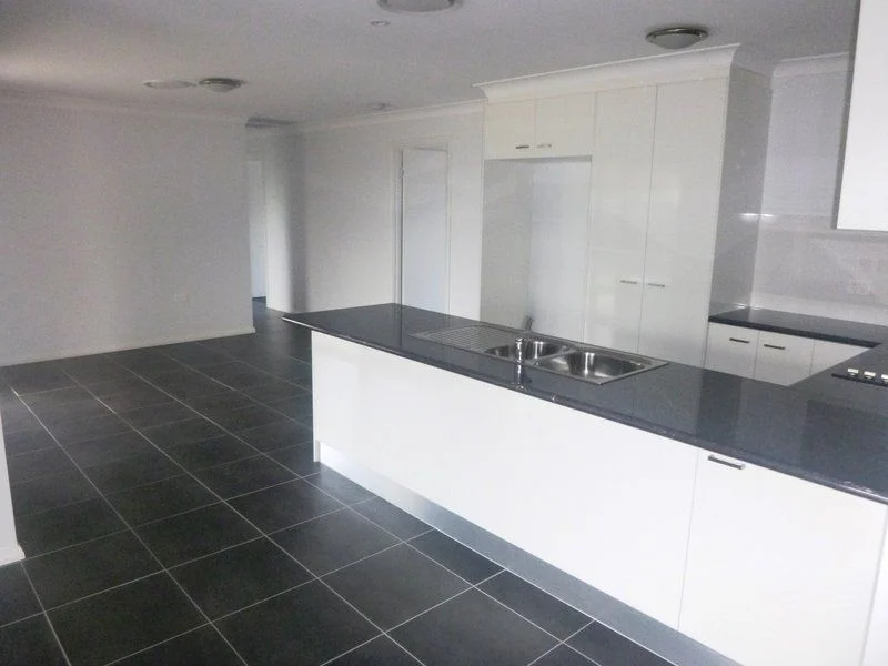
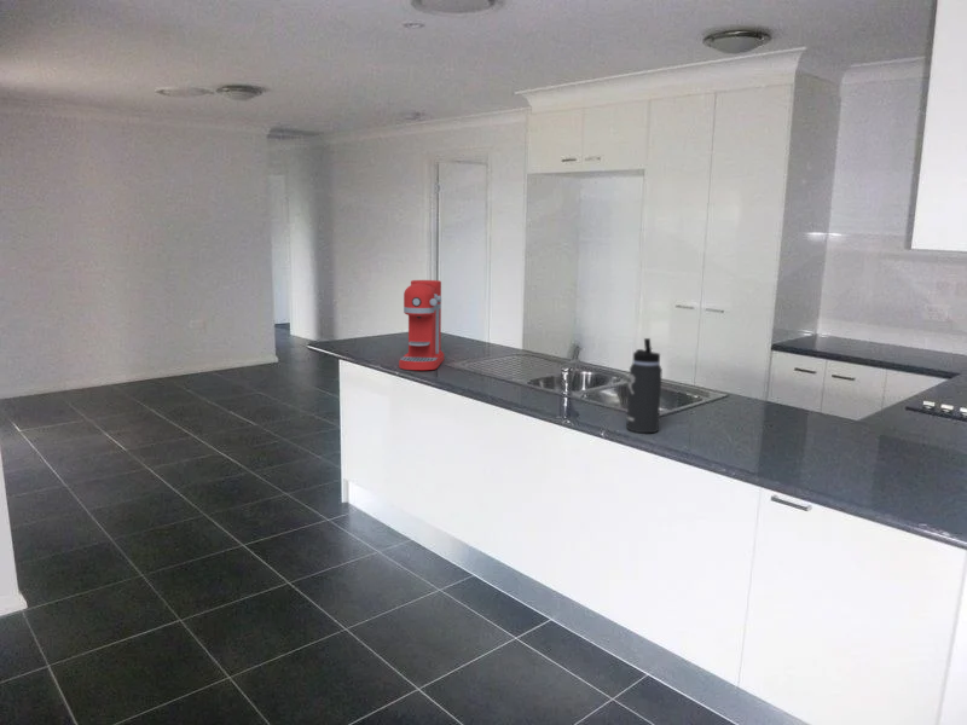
+ thermos bottle (643, 383)
+ coffee maker (423, 323)
